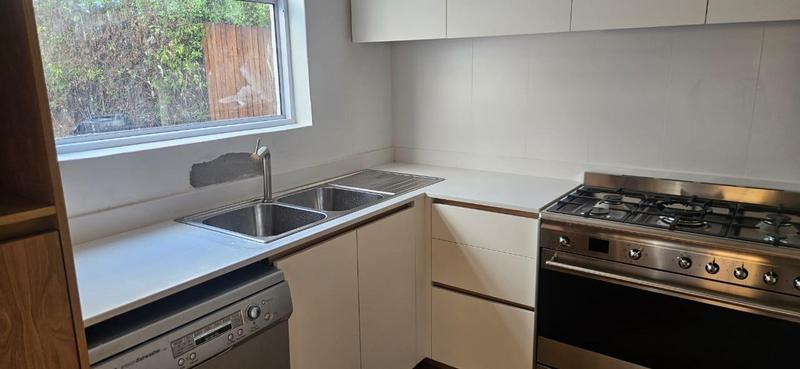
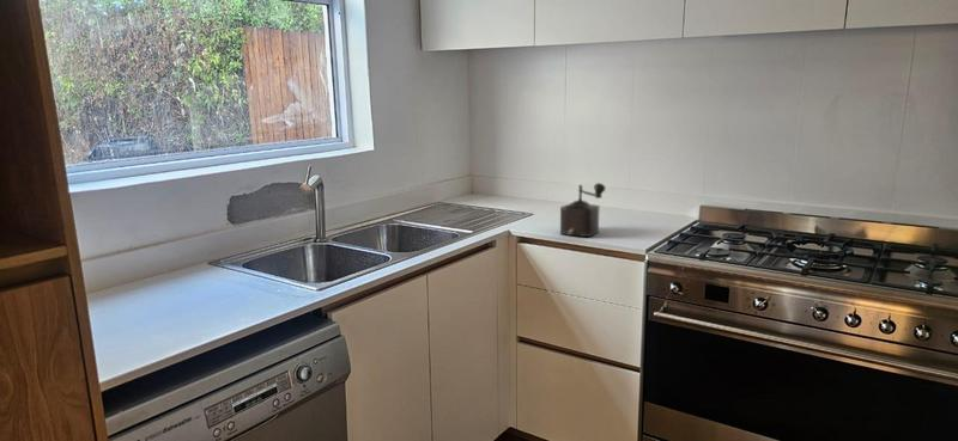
+ pepper mill (586, 207)
